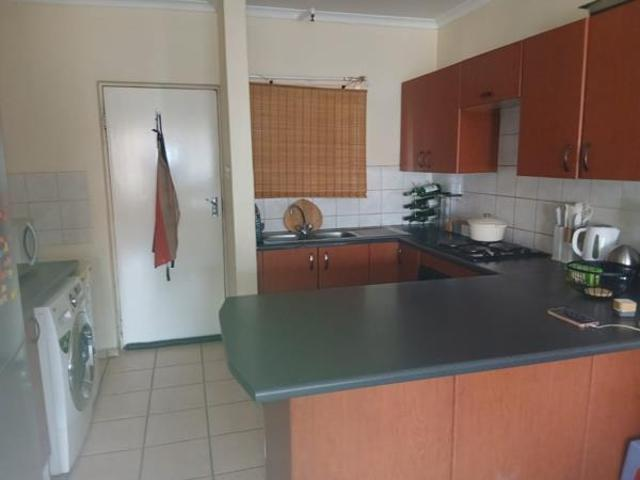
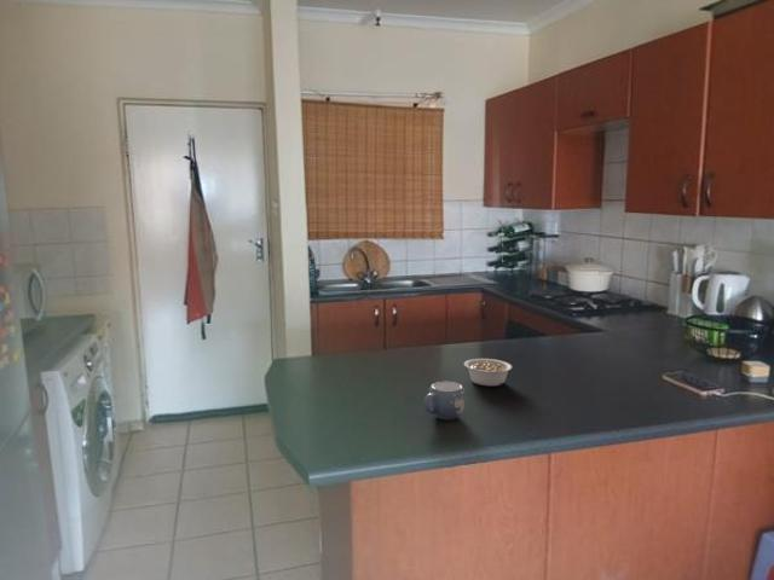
+ mug (441, 402)
+ legume (489, 371)
